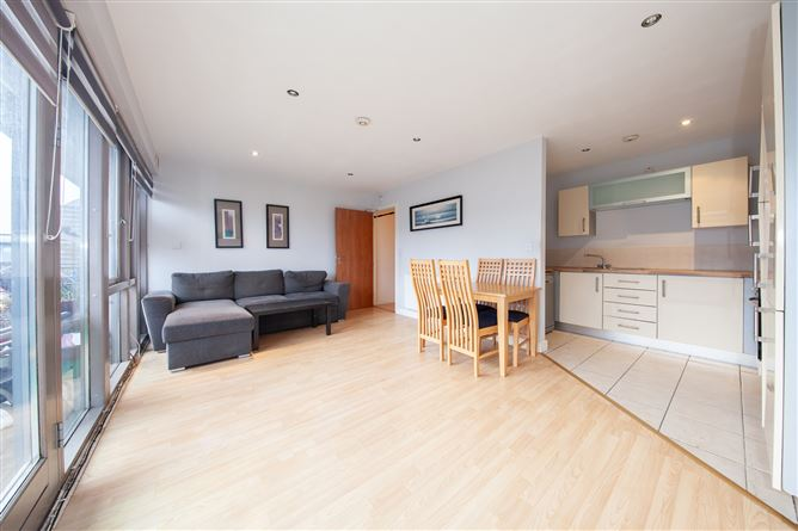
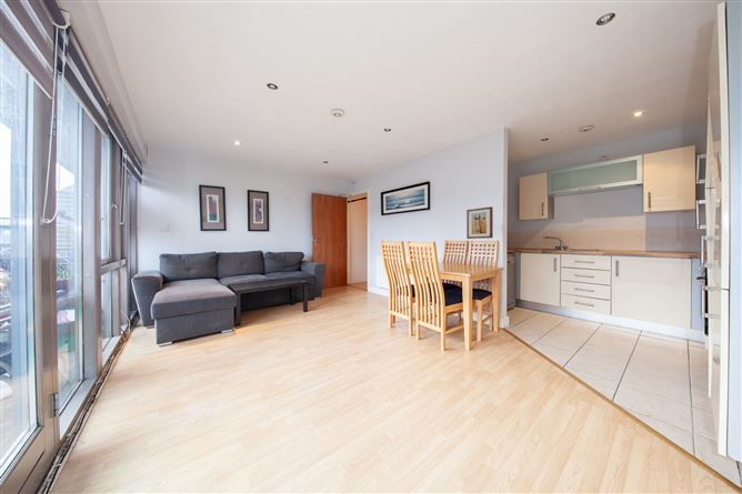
+ wall art (479, 223)
